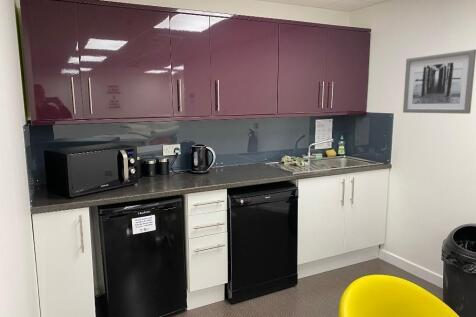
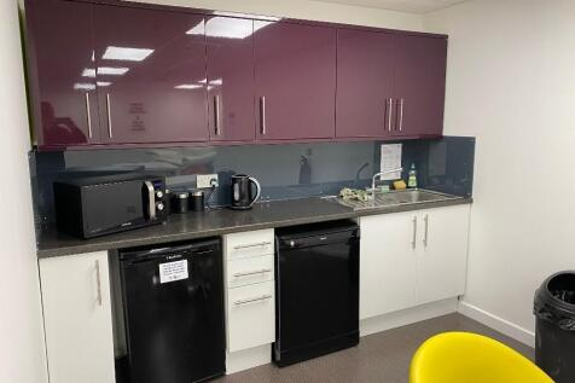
- wall art (435, 84)
